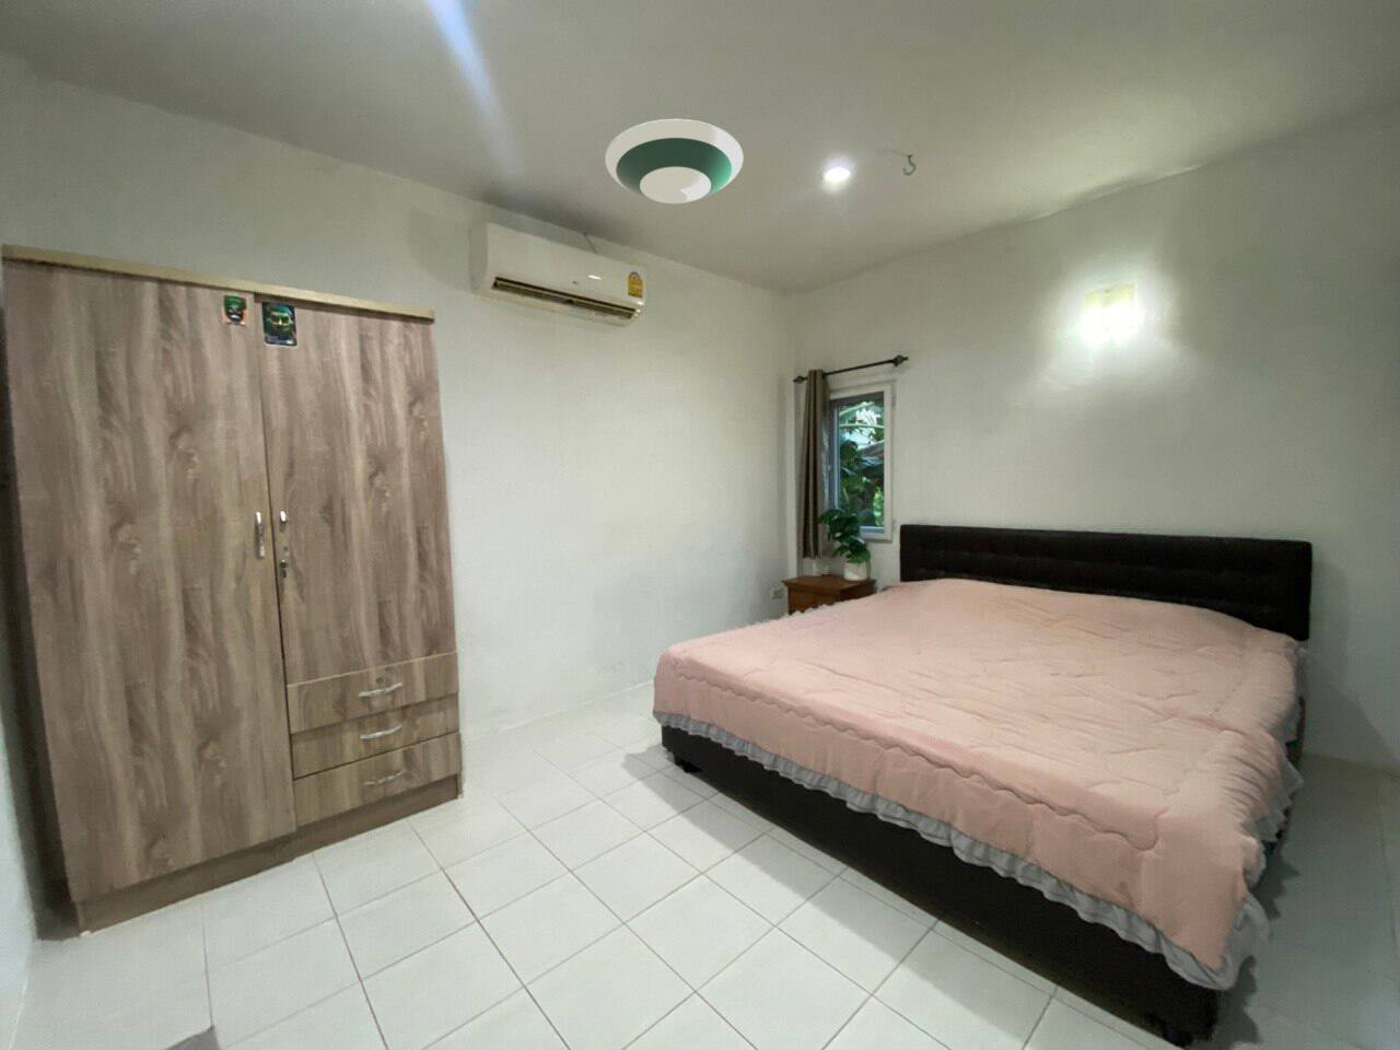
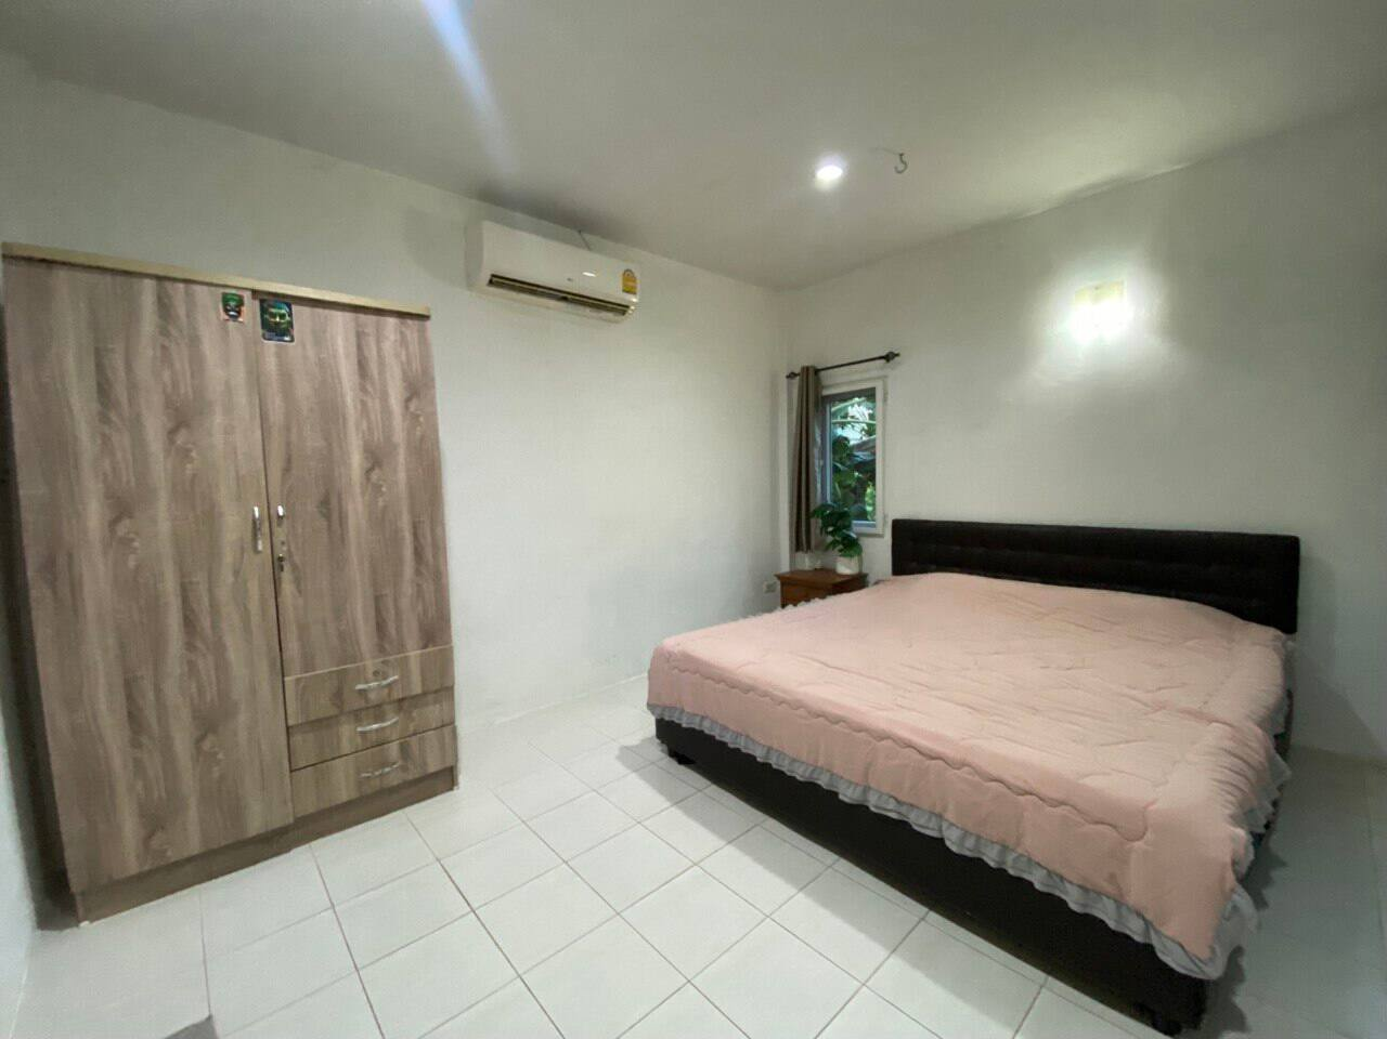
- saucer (675, 180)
